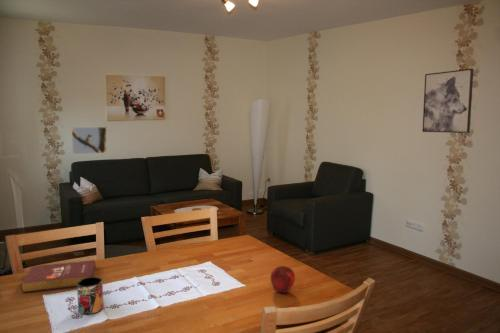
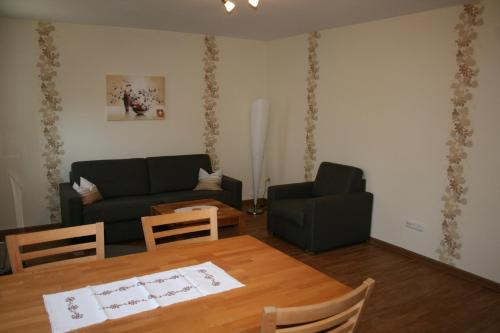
- wall art (446, 102)
- book (61, 275)
- mug (90, 292)
- apple (282, 279)
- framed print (89, 140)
